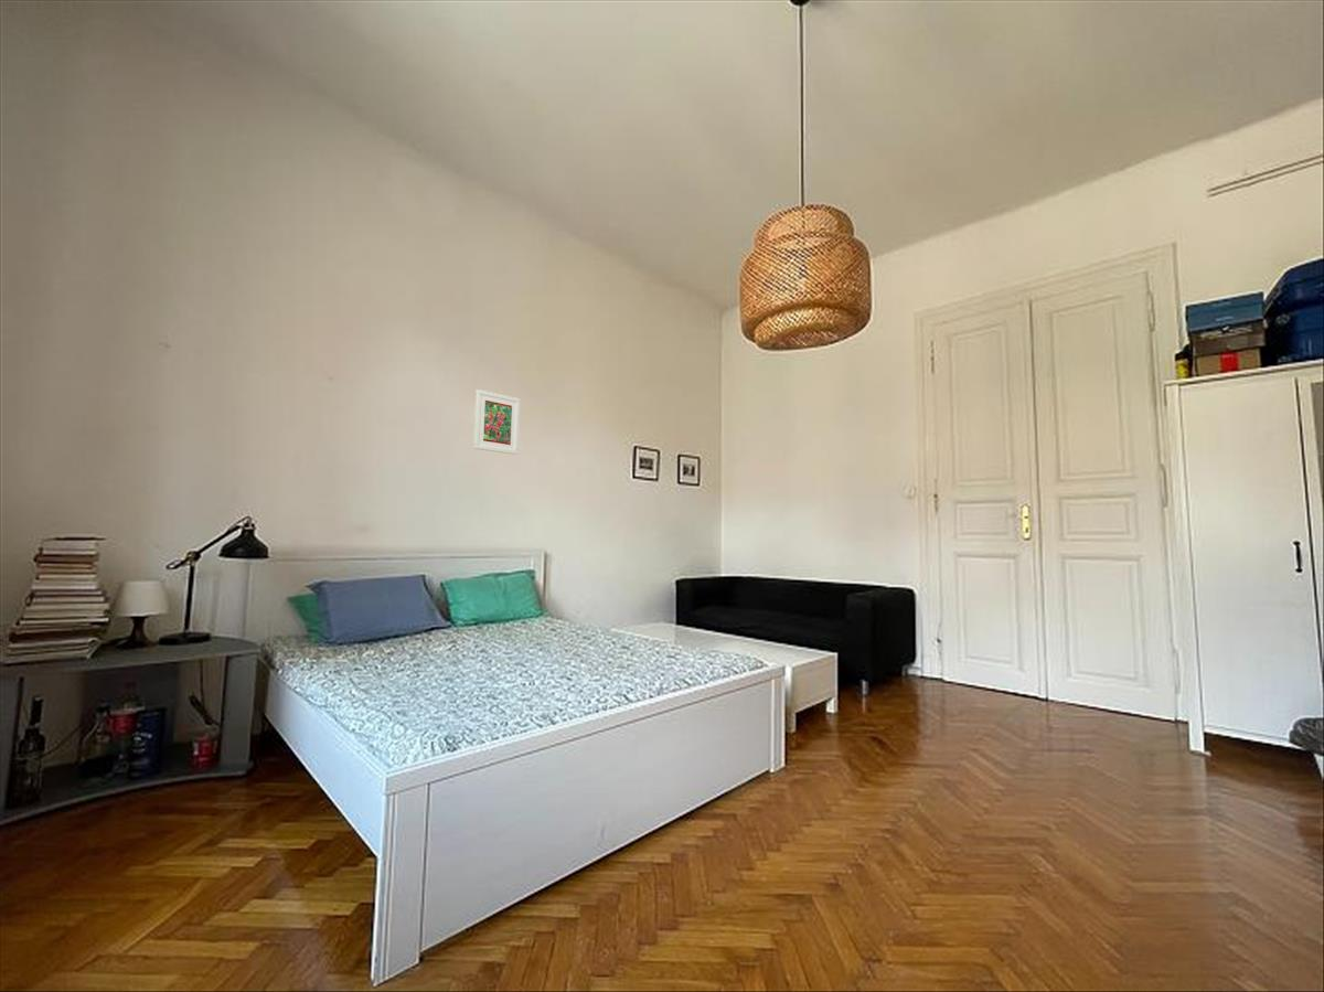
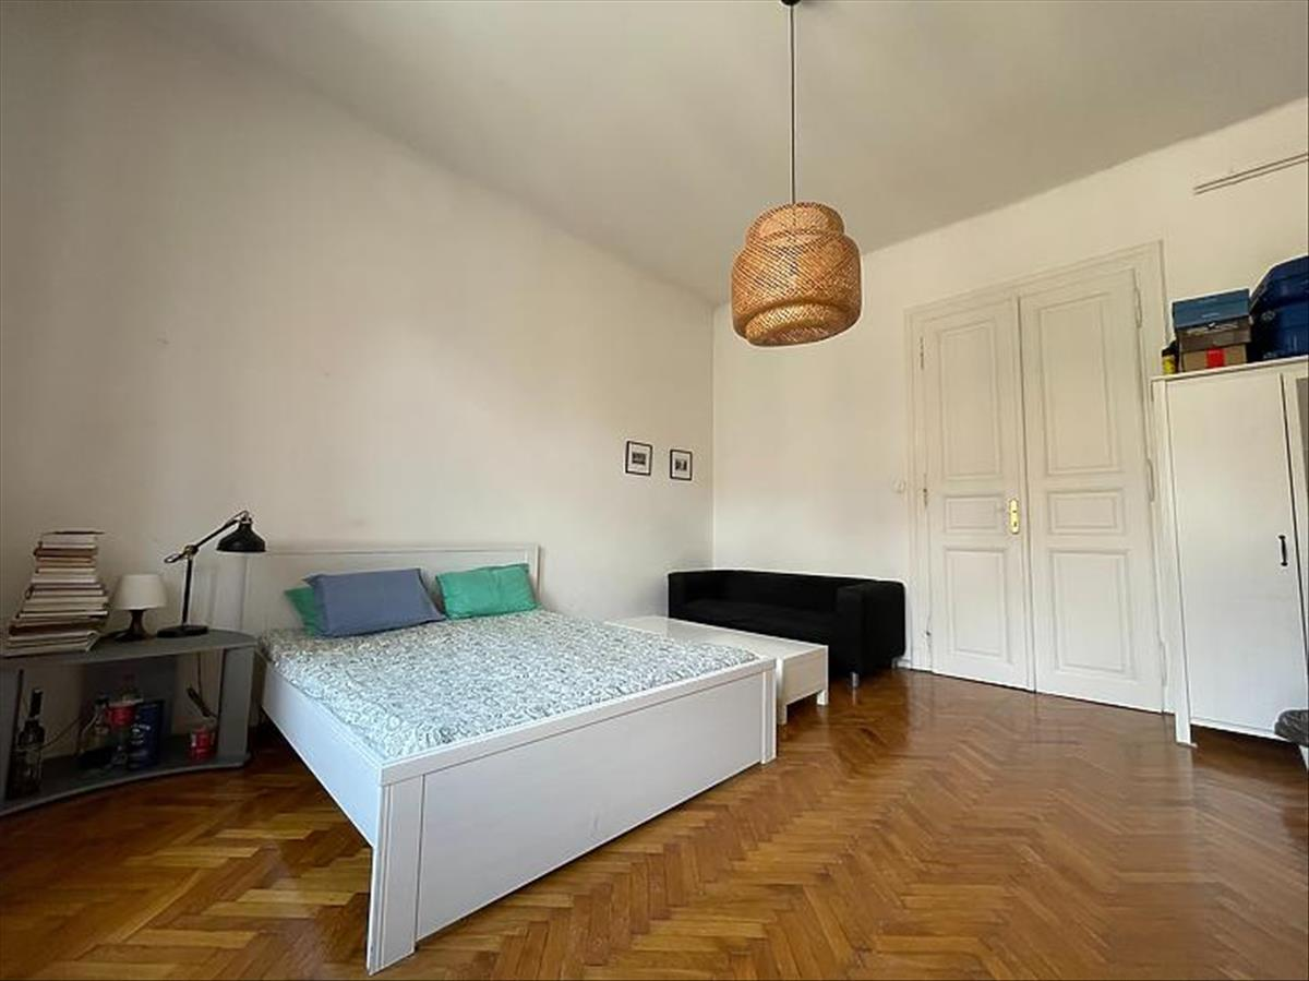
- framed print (496, 423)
